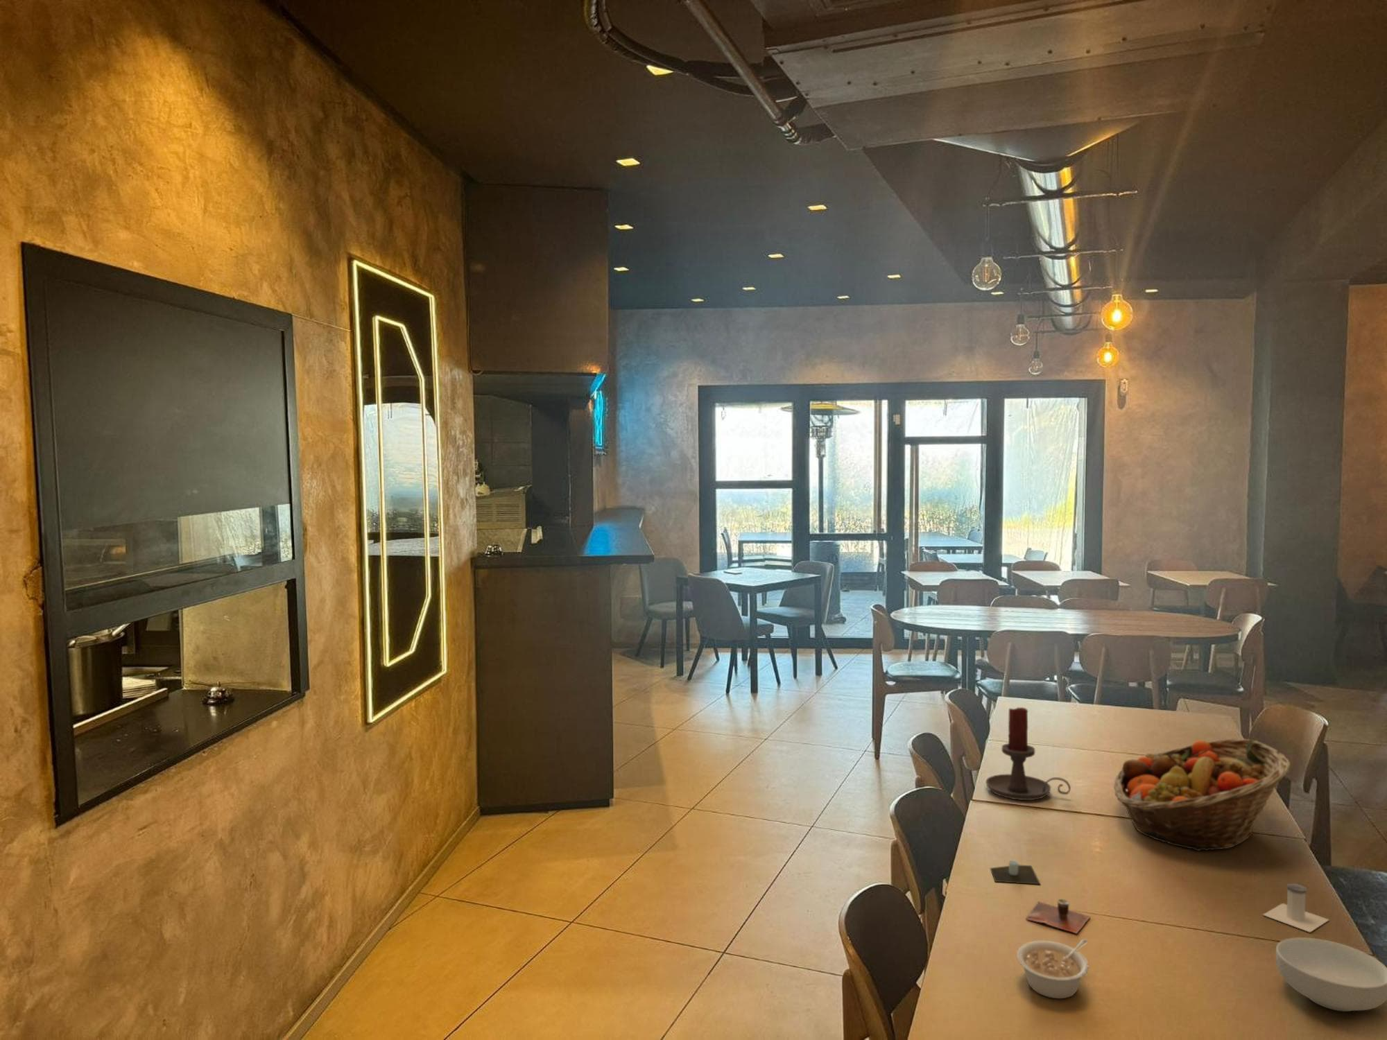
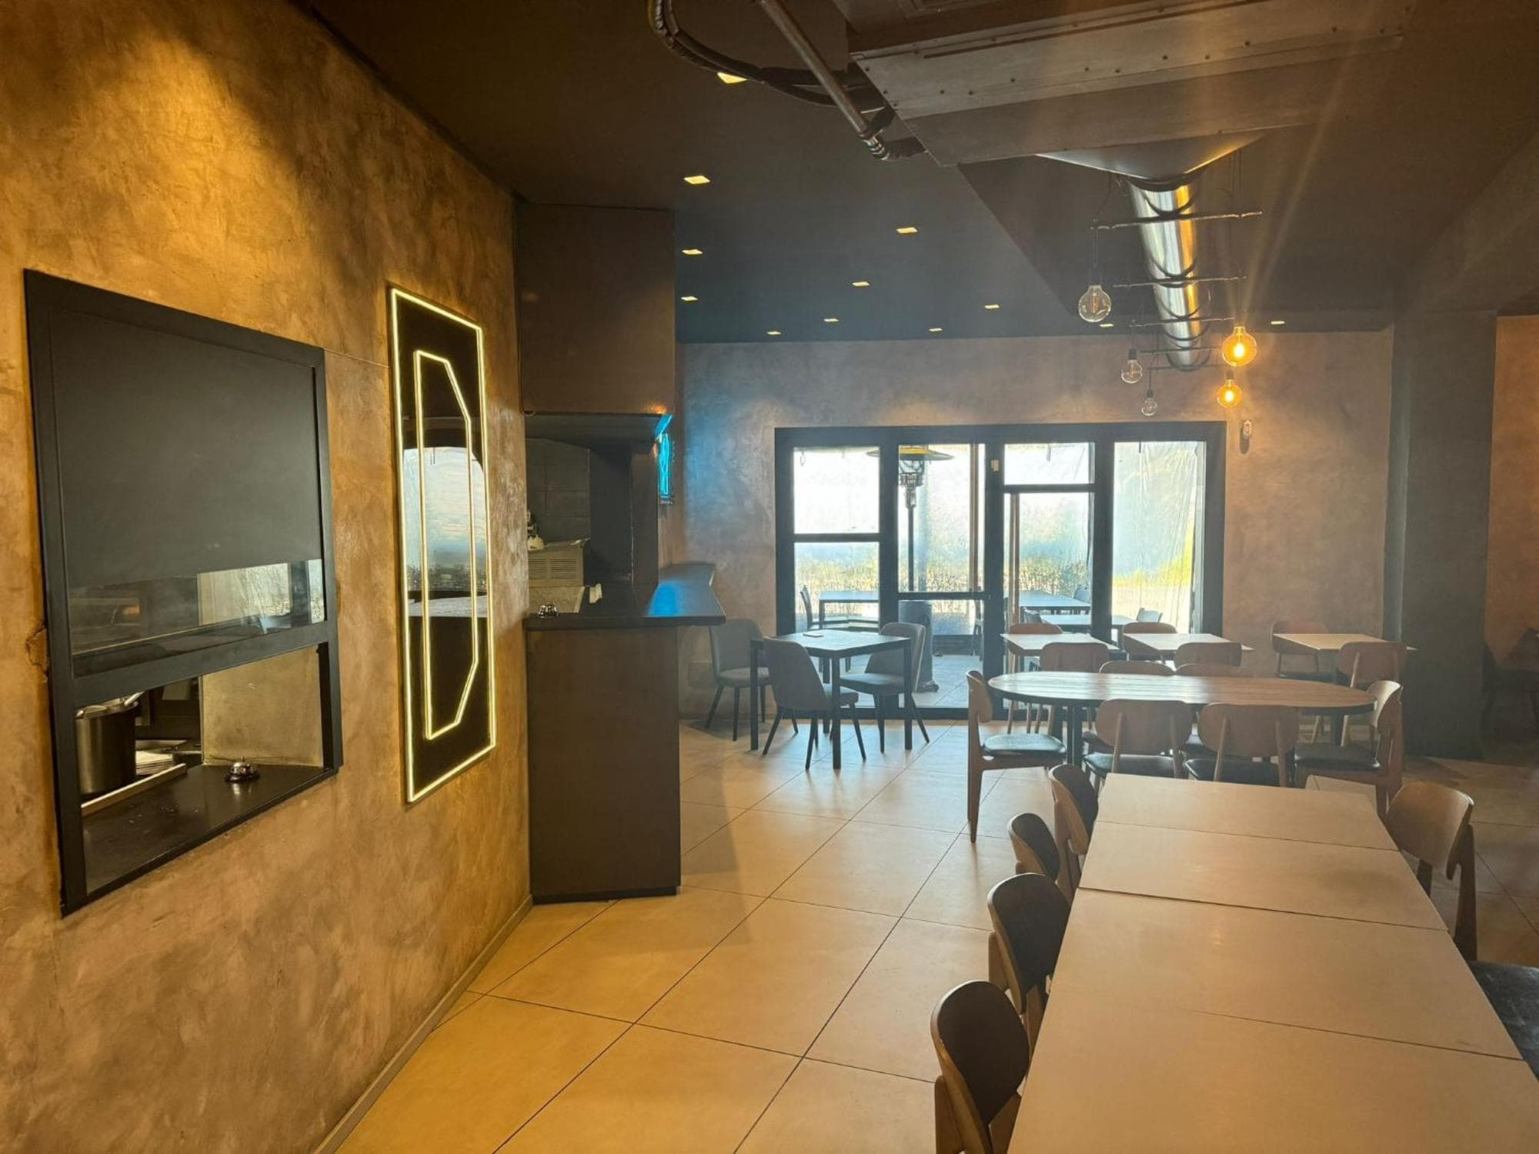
- cereal bowl (1331, 979)
- cup (1013, 868)
- salt shaker (1296, 902)
- candle holder (1027, 751)
- fruit basket (1197, 787)
- legume (1052, 968)
- cup (1057, 910)
